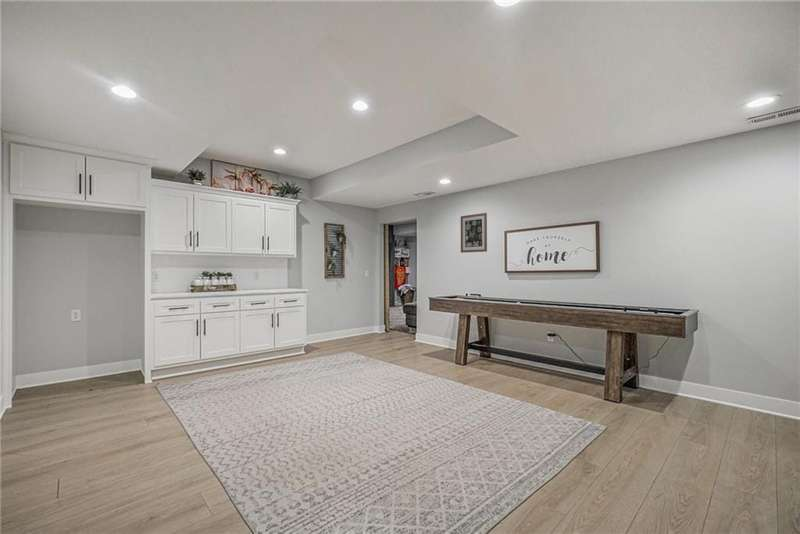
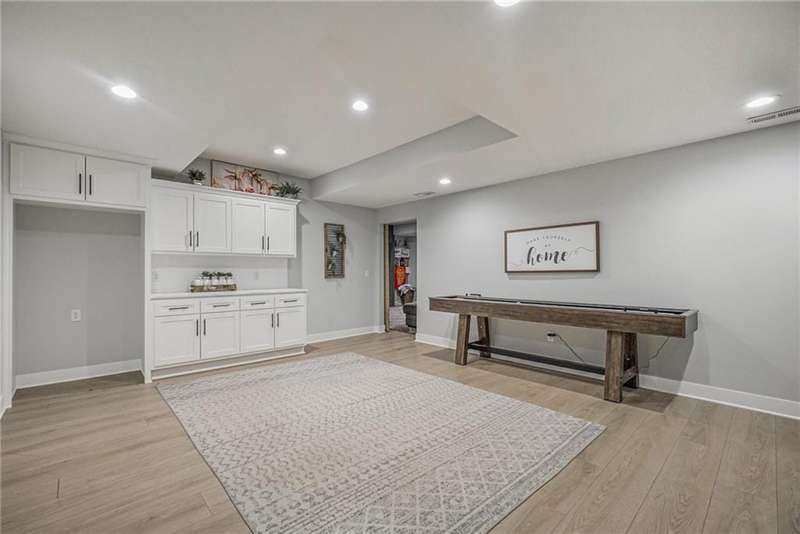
- wall art (473, 233)
